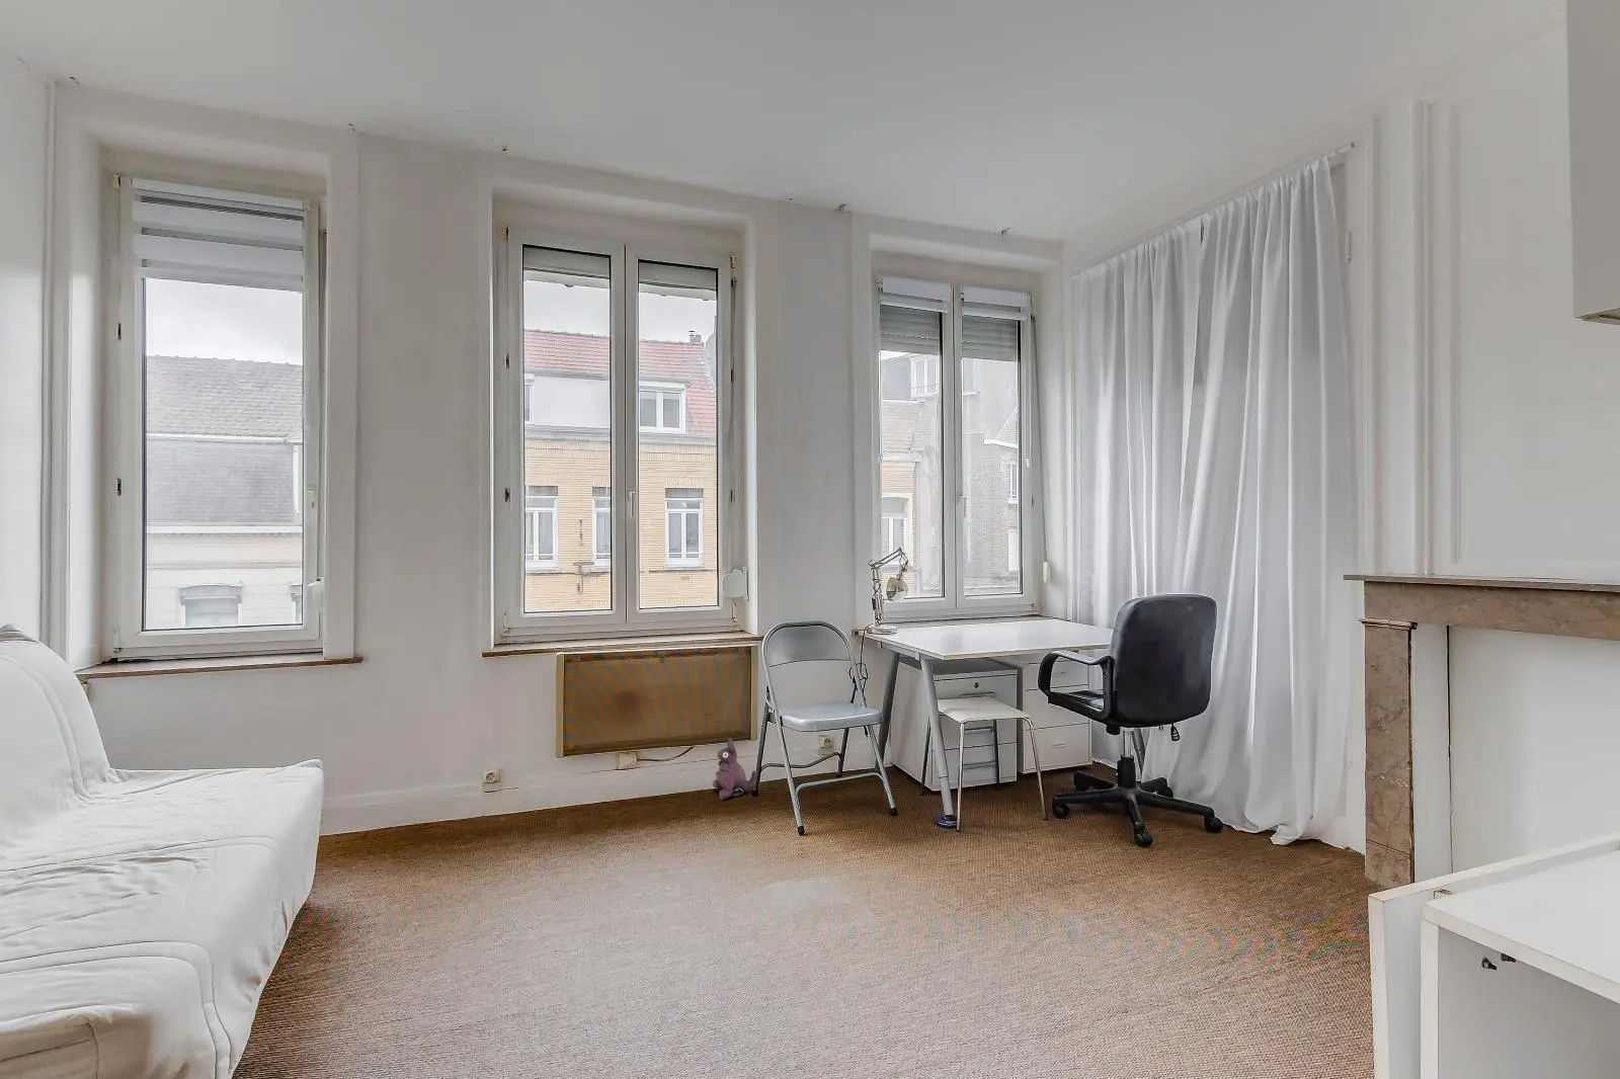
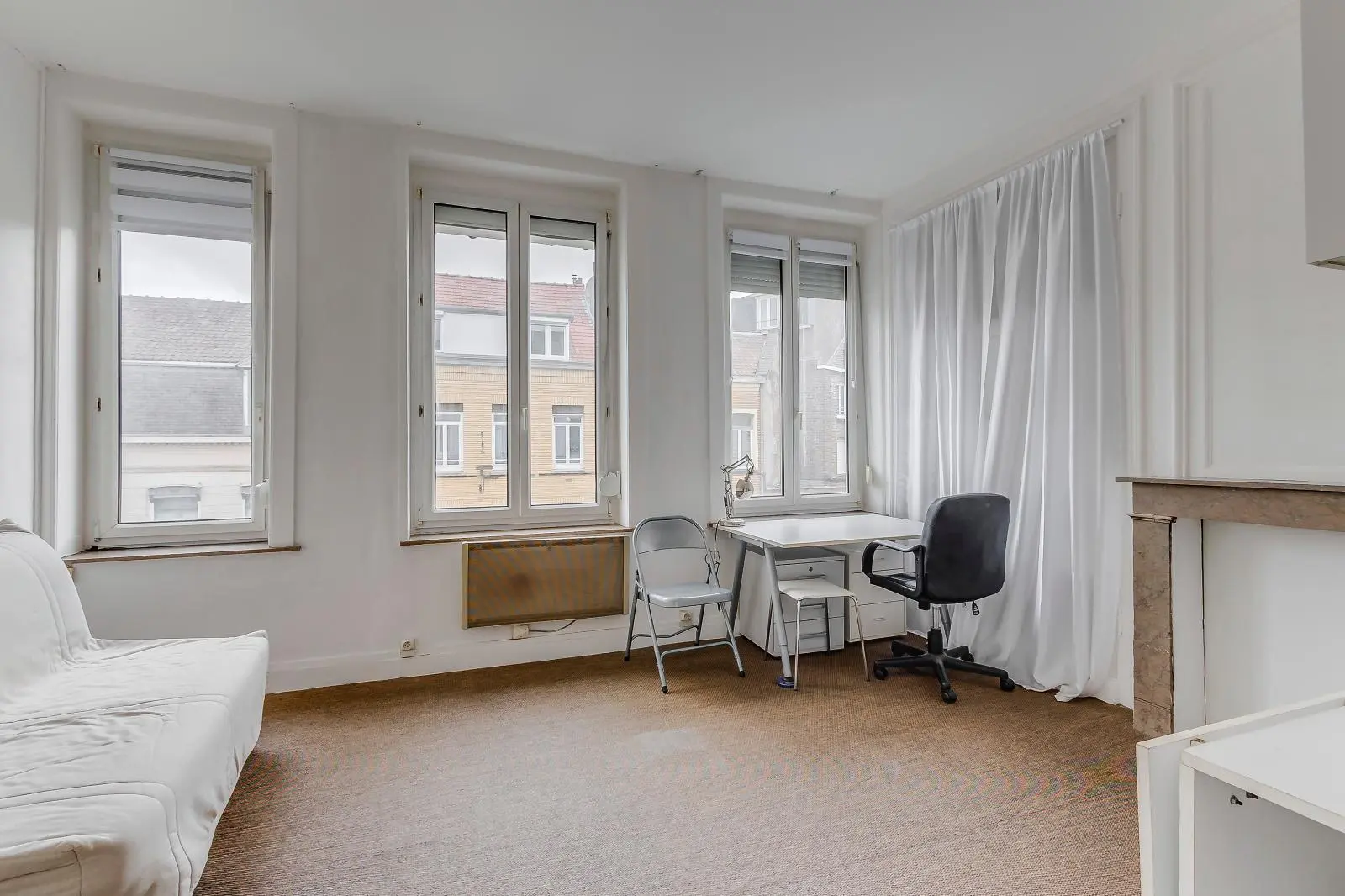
- plush toy (735, 766)
